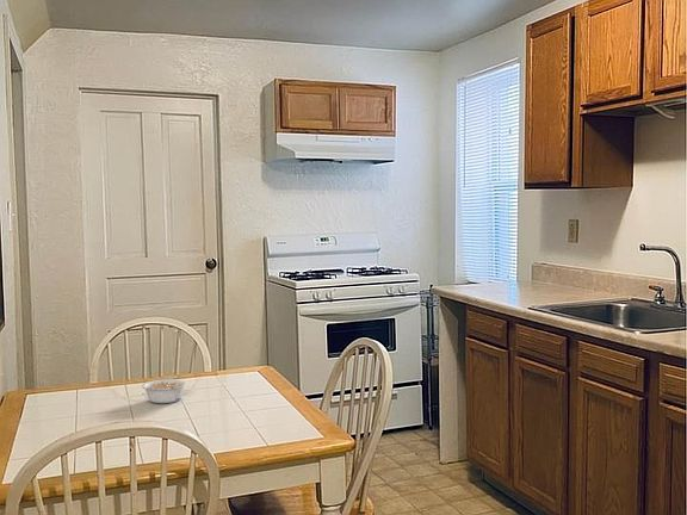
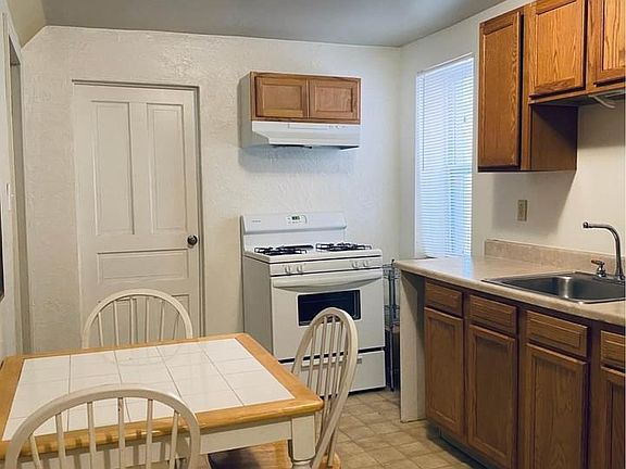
- legume (166, 390)
